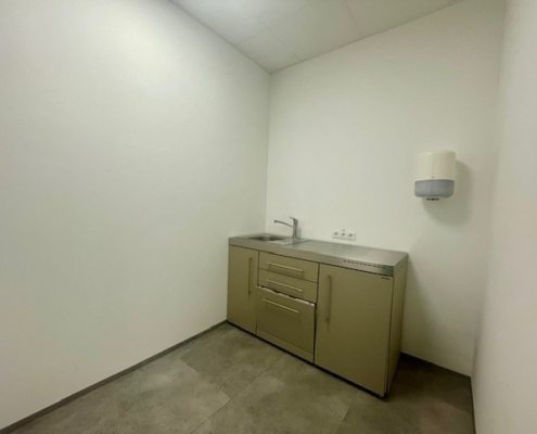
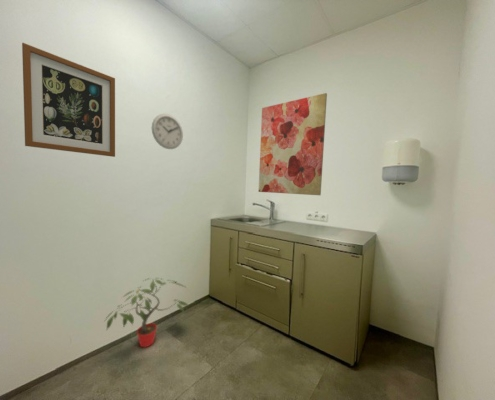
+ wall art (75, 108)
+ wall art (289, 148)
+ wall clock (168, 131)
+ potted plant (151, 312)
